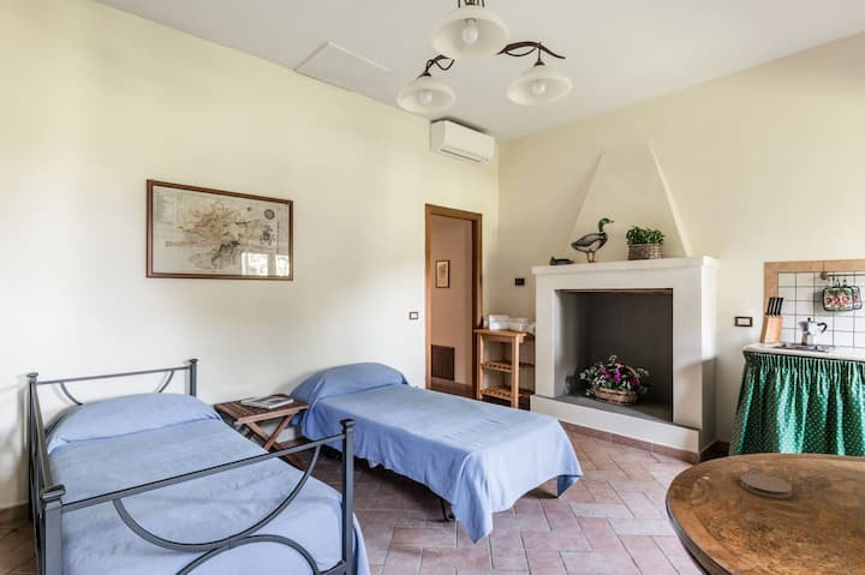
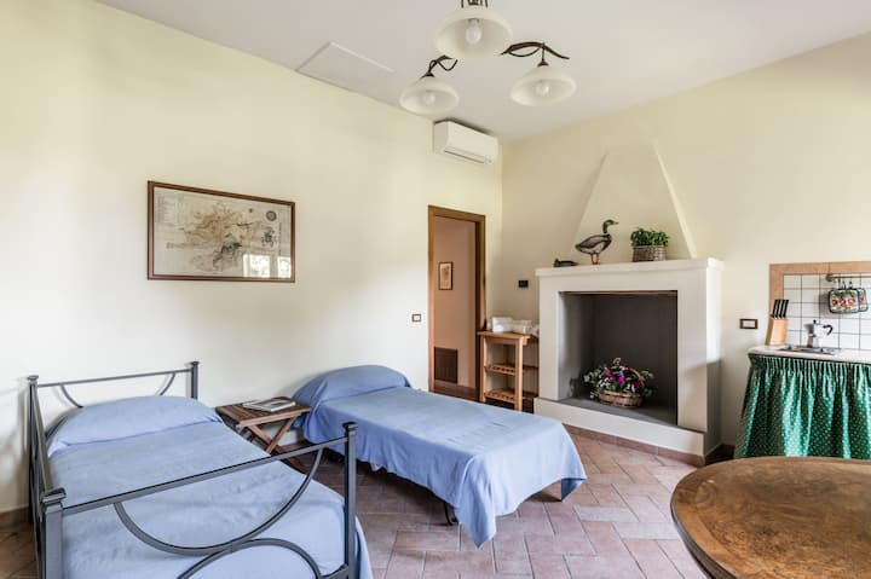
- coaster (765, 485)
